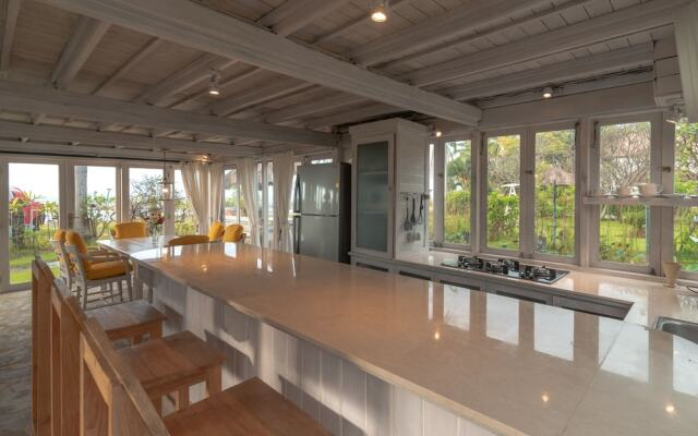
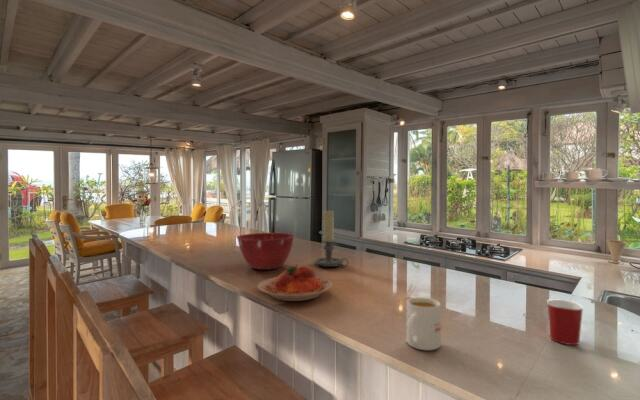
+ candle holder (331, 237)
+ mug (420, 324)
+ mug (563, 319)
+ mixing bowl (266, 251)
+ plate (295, 279)
